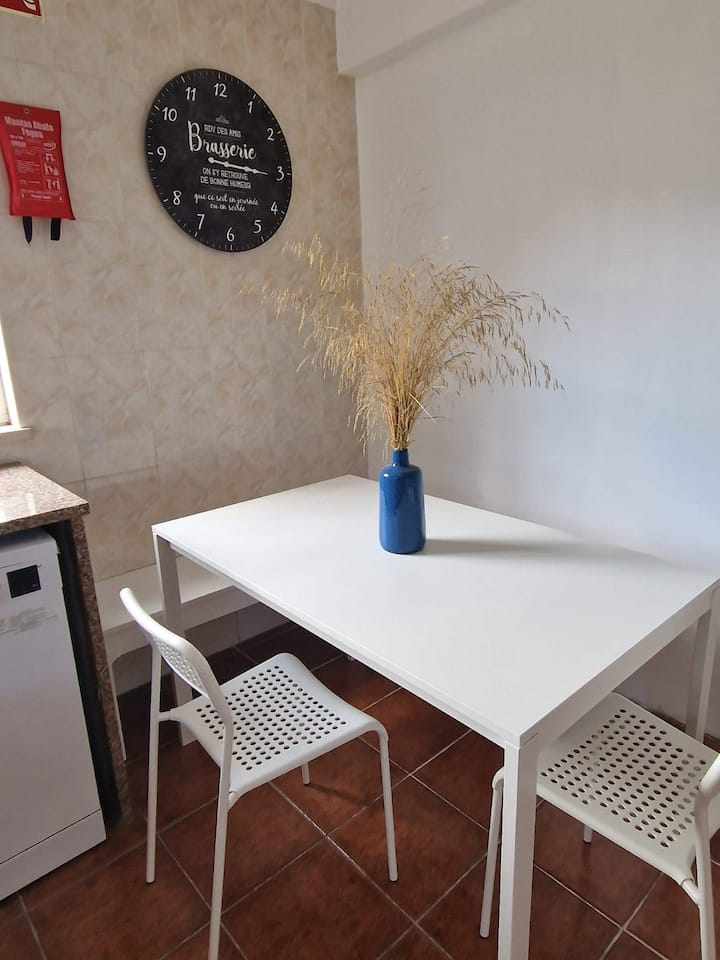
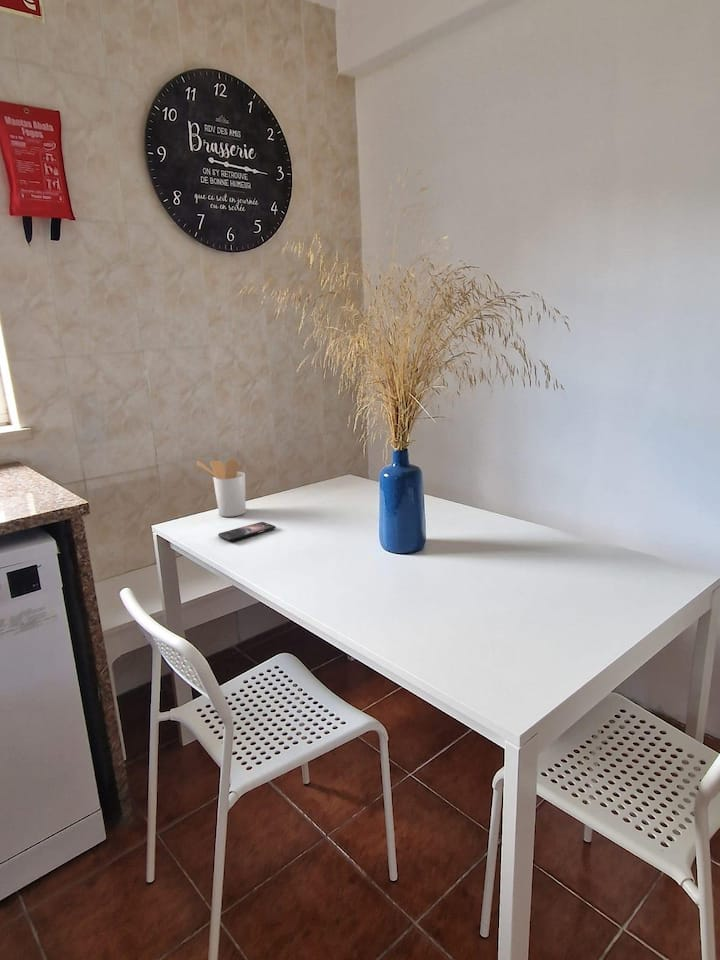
+ smartphone (247, 531)
+ utensil holder (221, 486)
